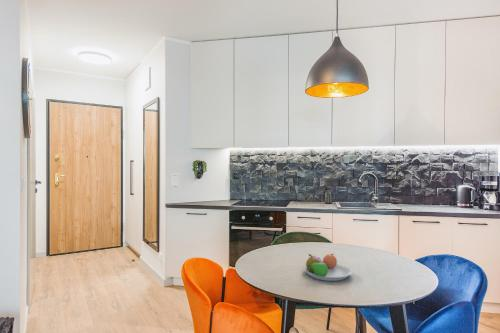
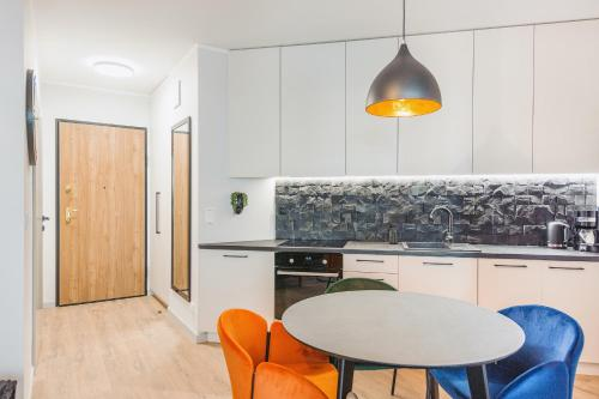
- fruit bowl (325, 265)
